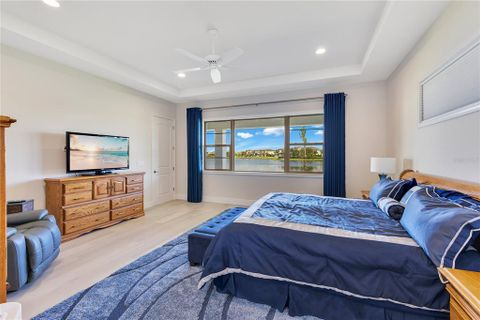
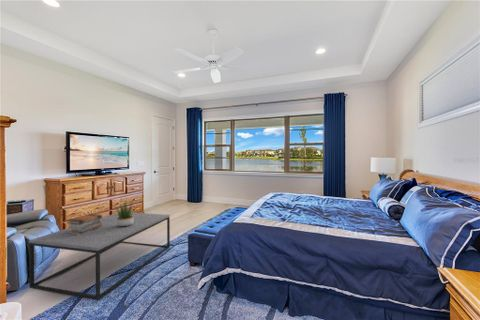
+ potted plant (125, 212)
+ book stack (85, 223)
+ coffee table (112, 244)
